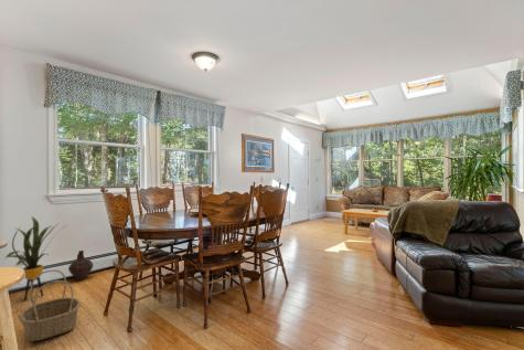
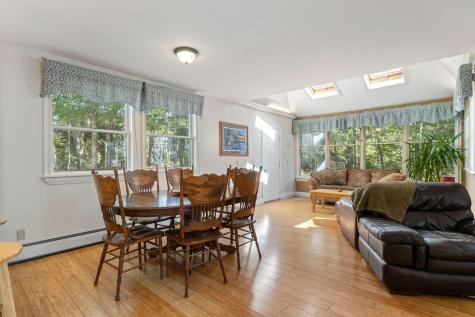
- ceramic jug (81, 264)
- house plant (36, 256)
- basket (51, 303)
